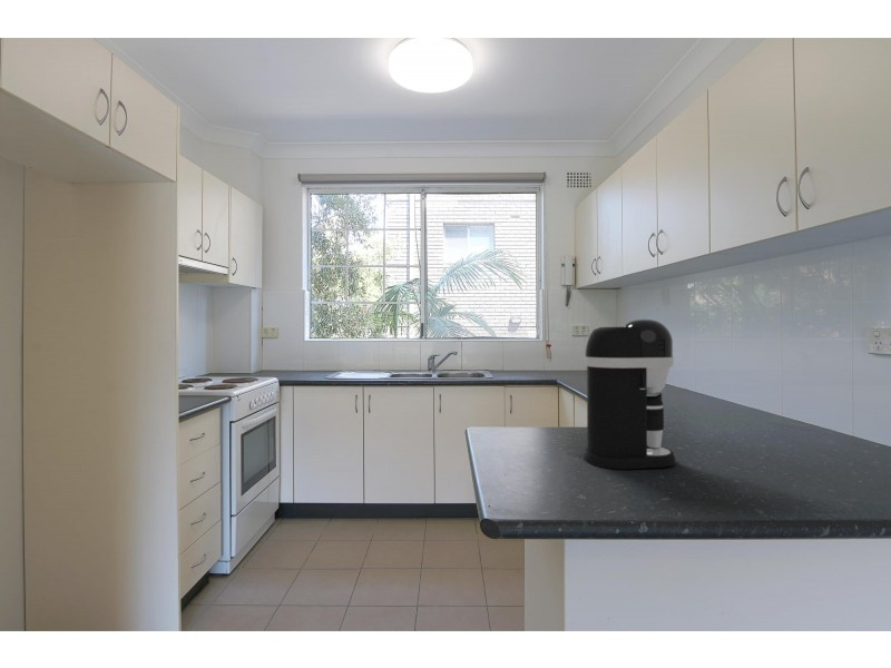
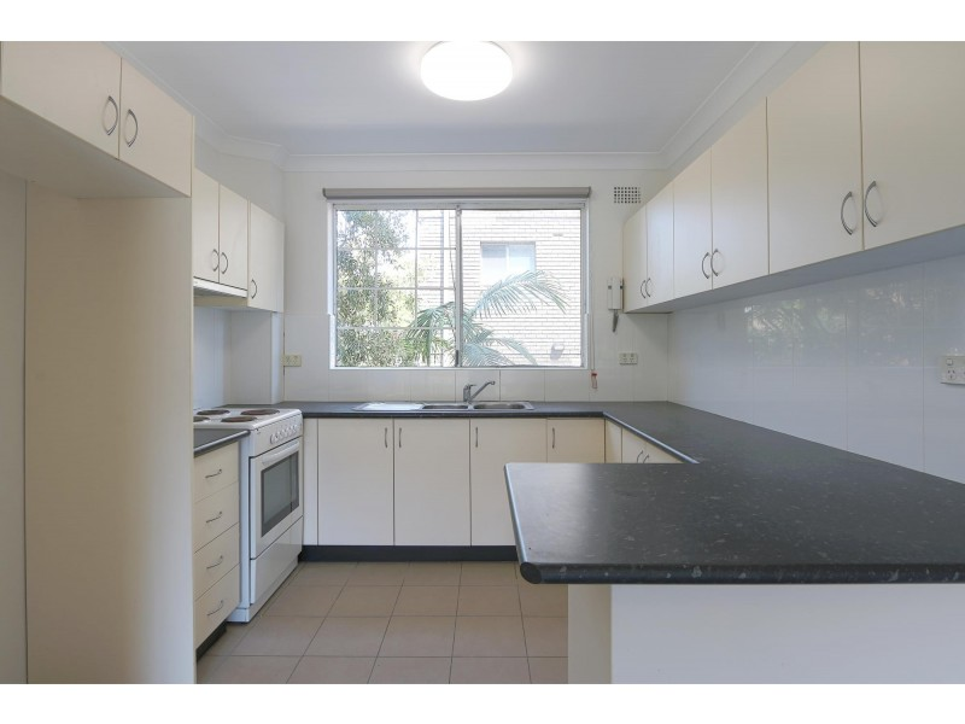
- coffee maker (628, 390)
